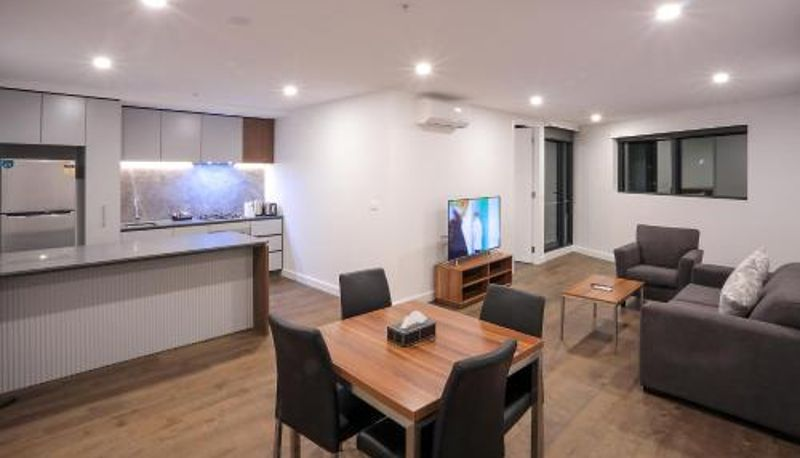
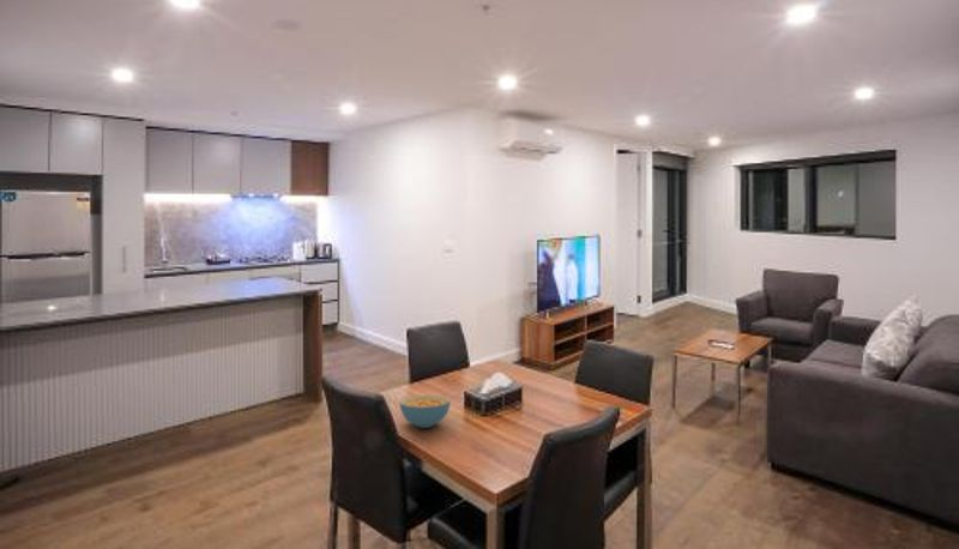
+ cereal bowl (424, 412)
